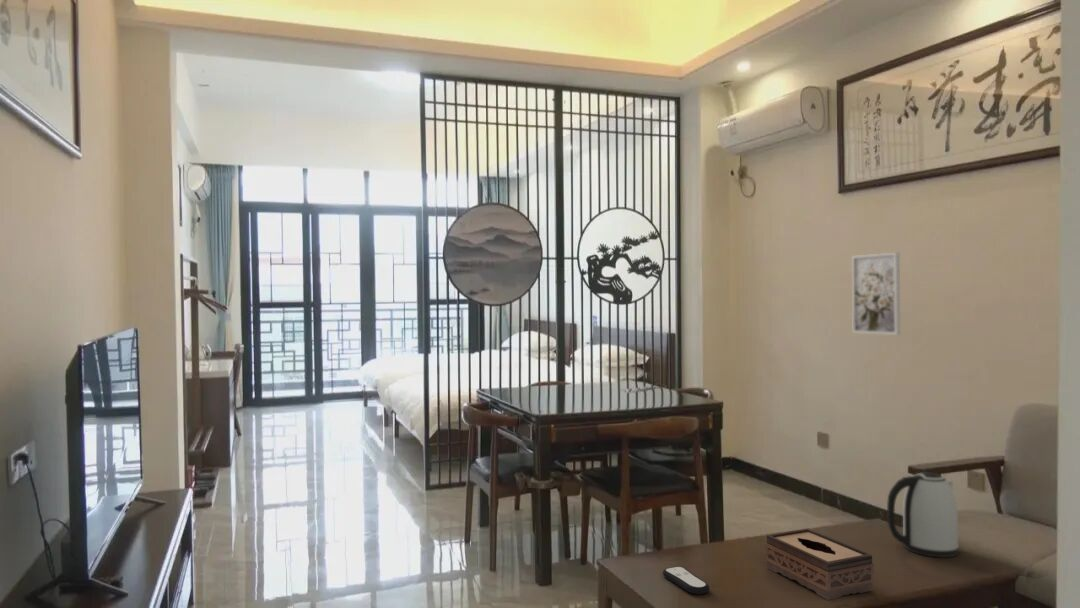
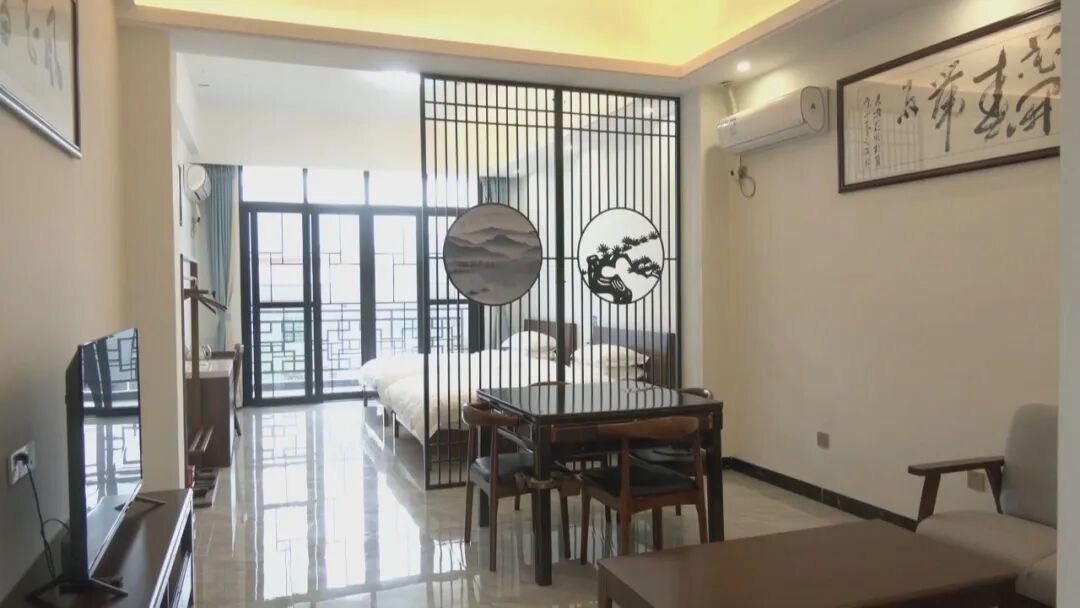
- remote control (686, 579)
- wall art (875, 294)
- tissue box (817, 561)
- kettle (921, 511)
